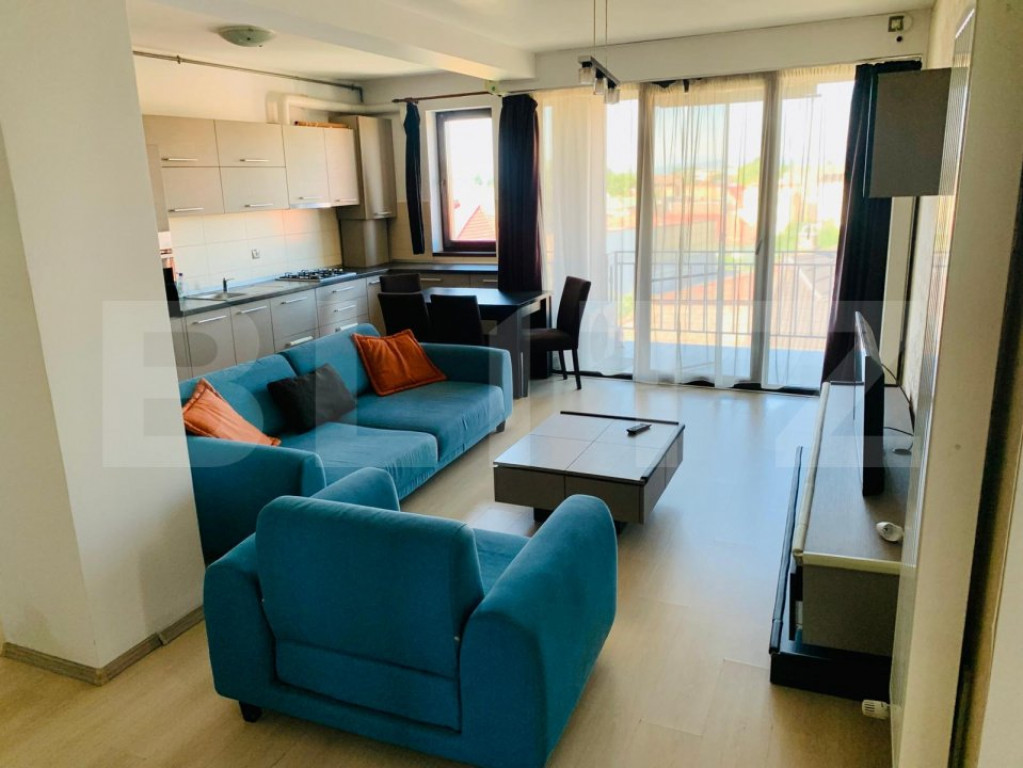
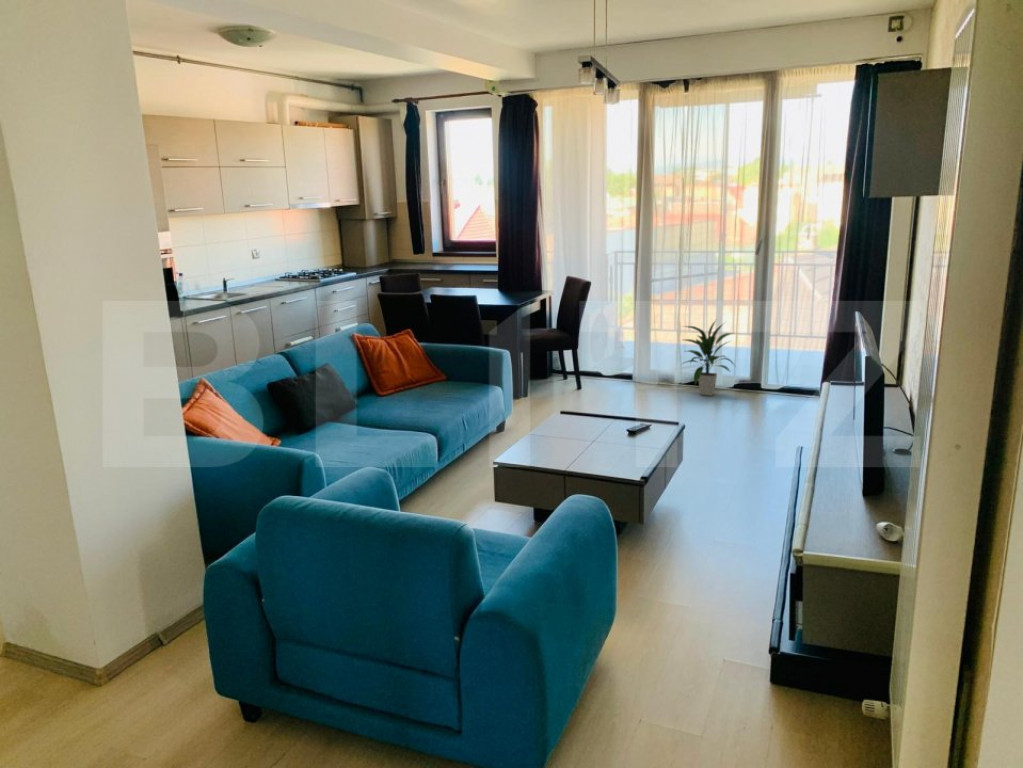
+ indoor plant (705, 357)
